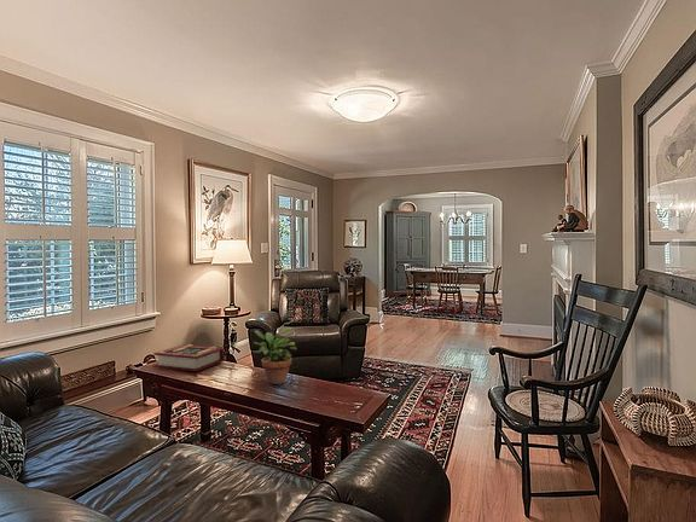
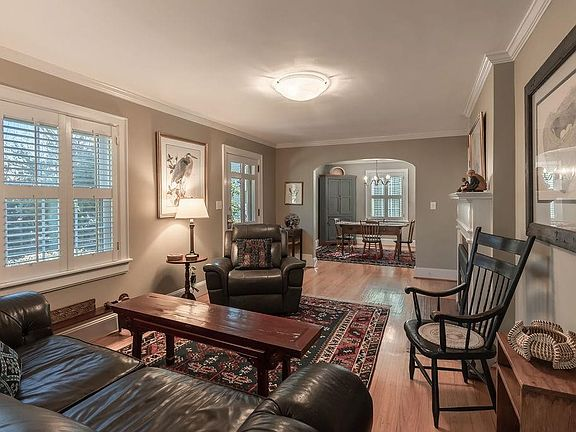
- book (190, 355)
- potted plant (271, 354)
